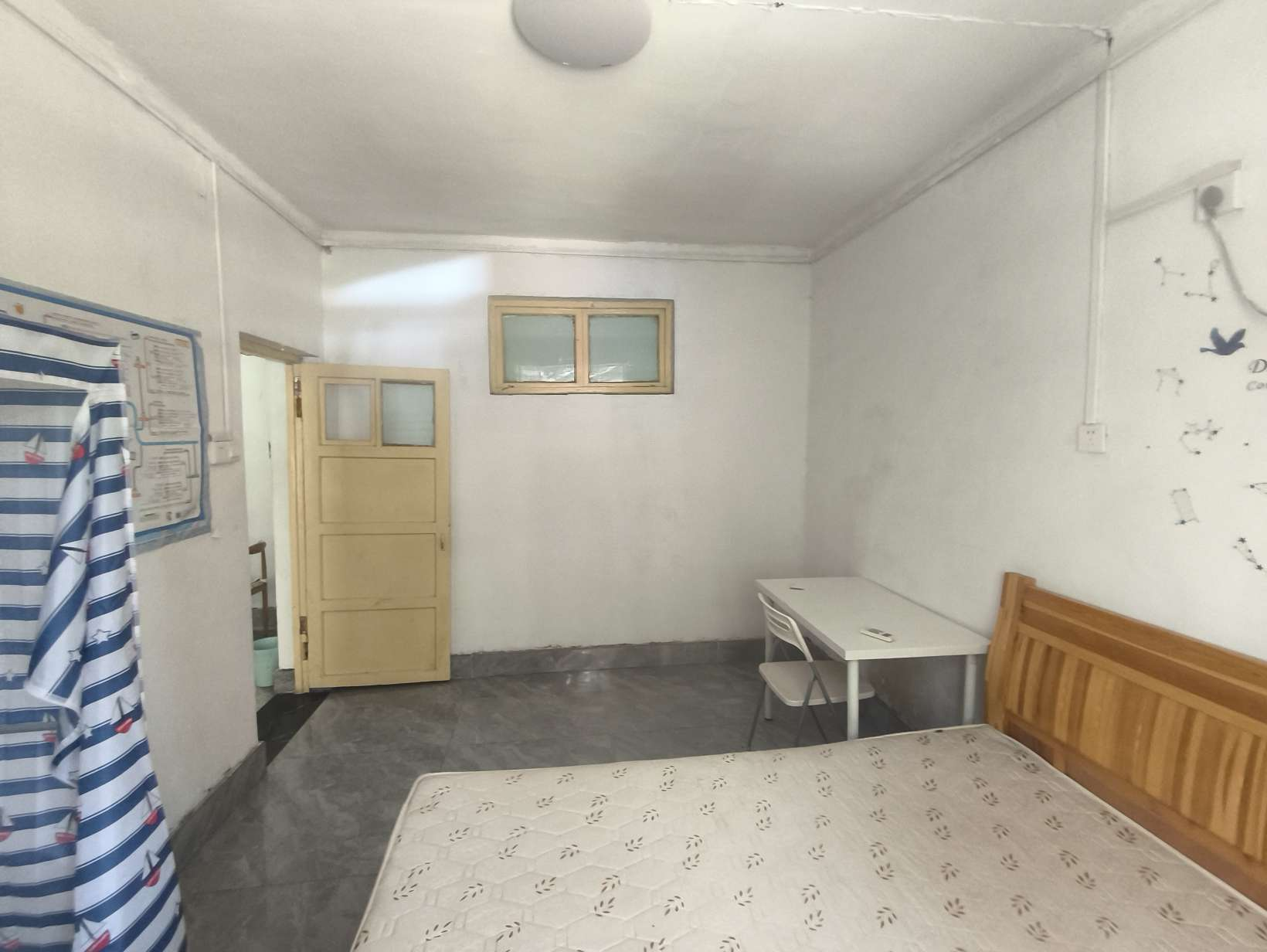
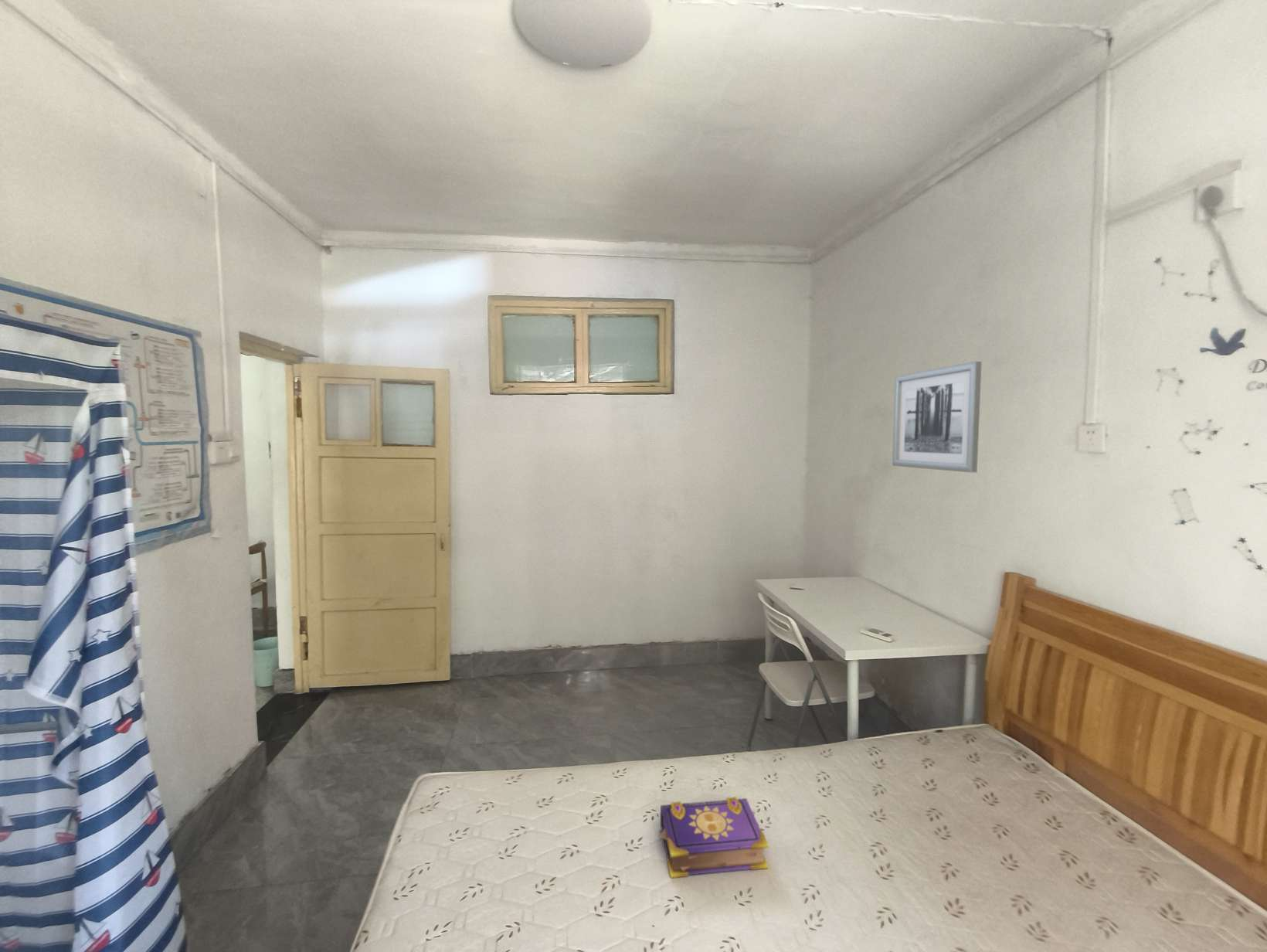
+ wall art (932, 420)
+ book (710, 832)
